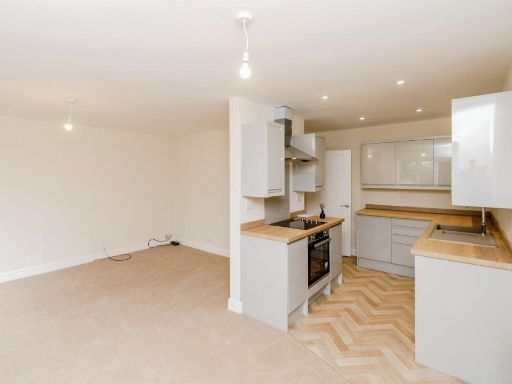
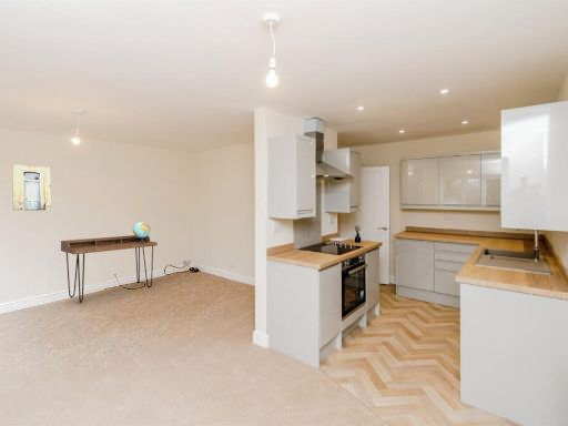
+ desk (112, 250)
+ wall art (31, 187)
+ globe (141, 232)
